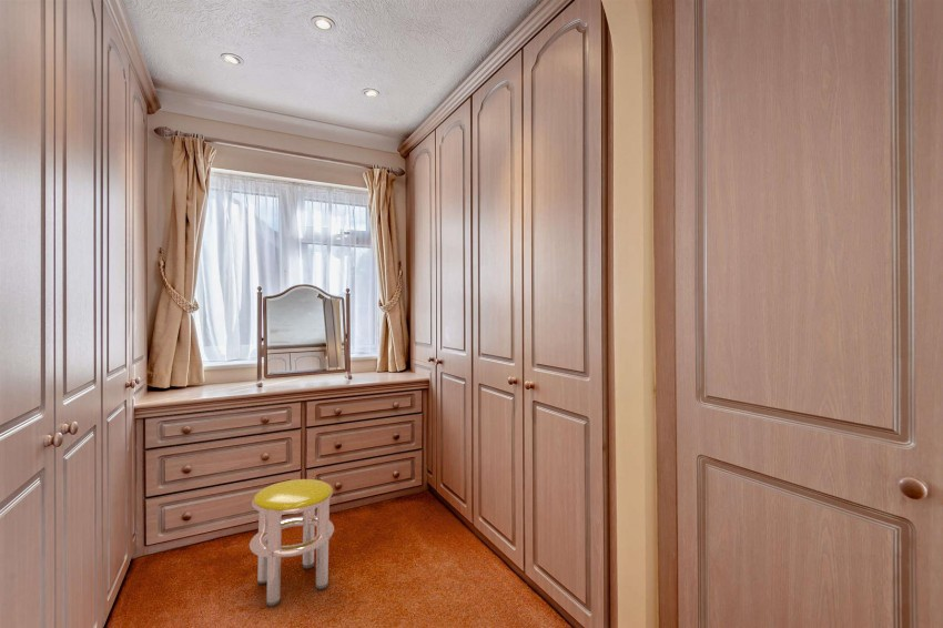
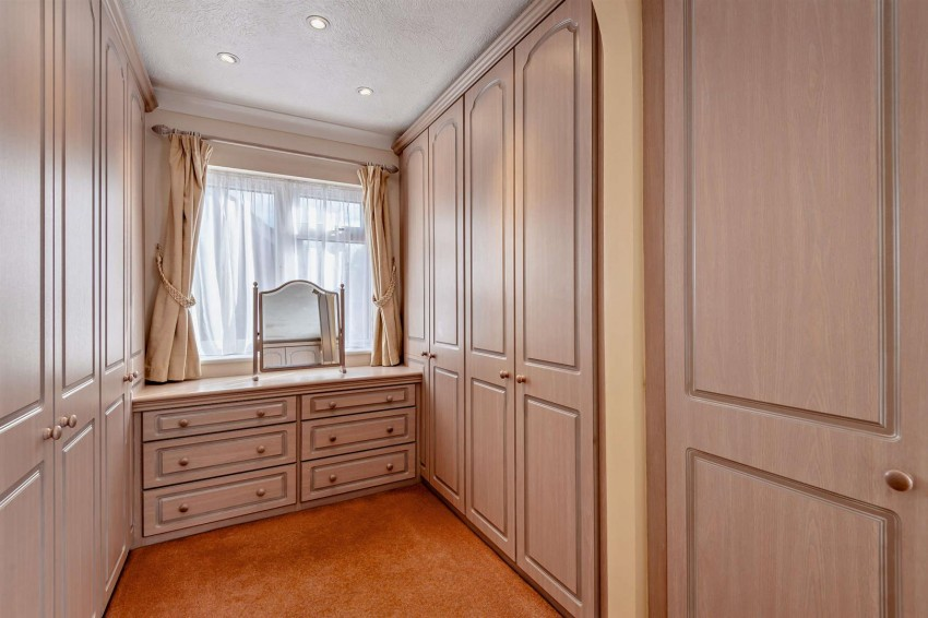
- stool (292, 526)
